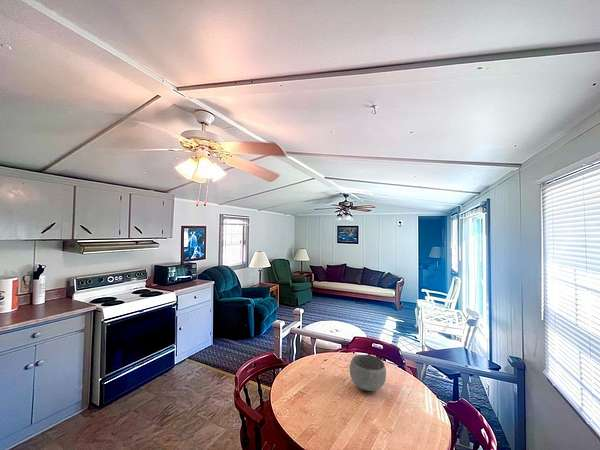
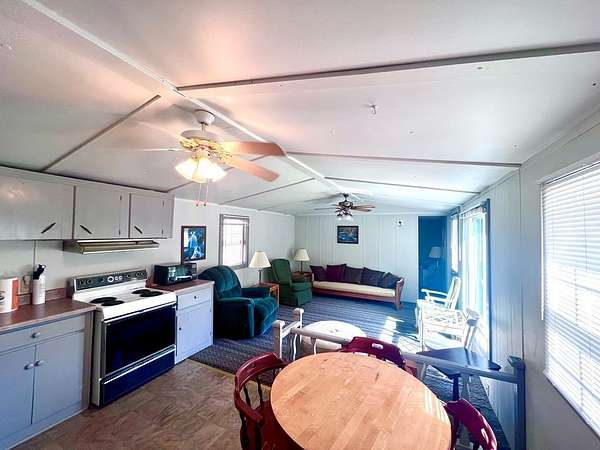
- bowl (367, 374)
